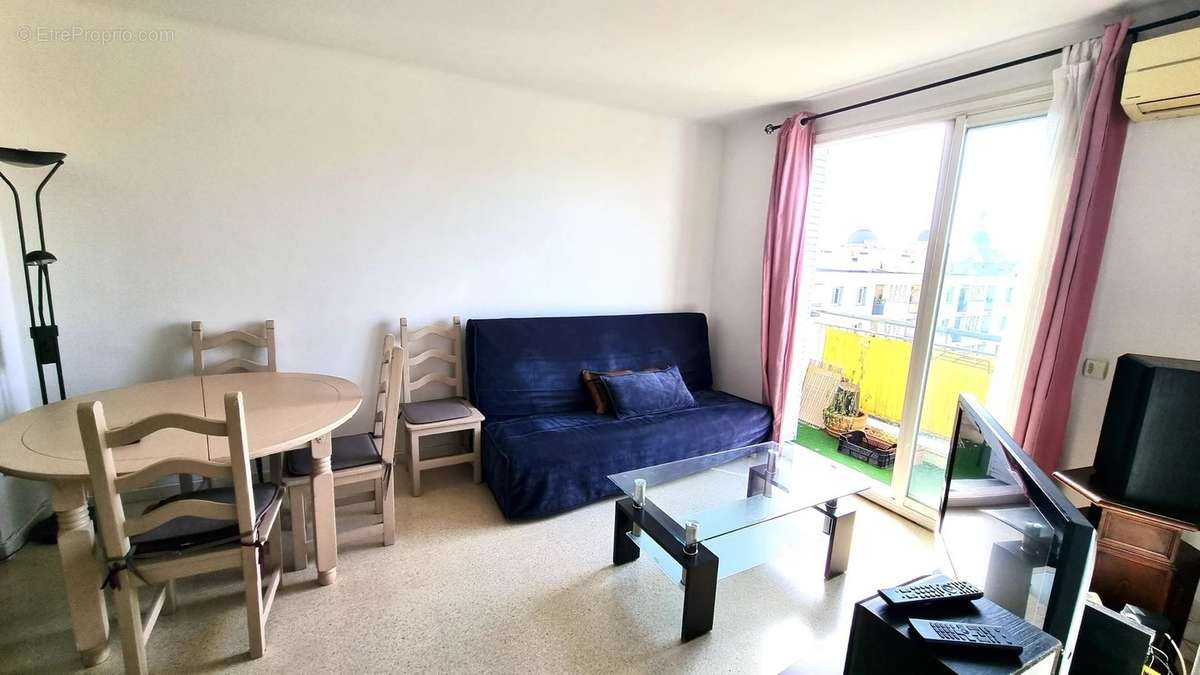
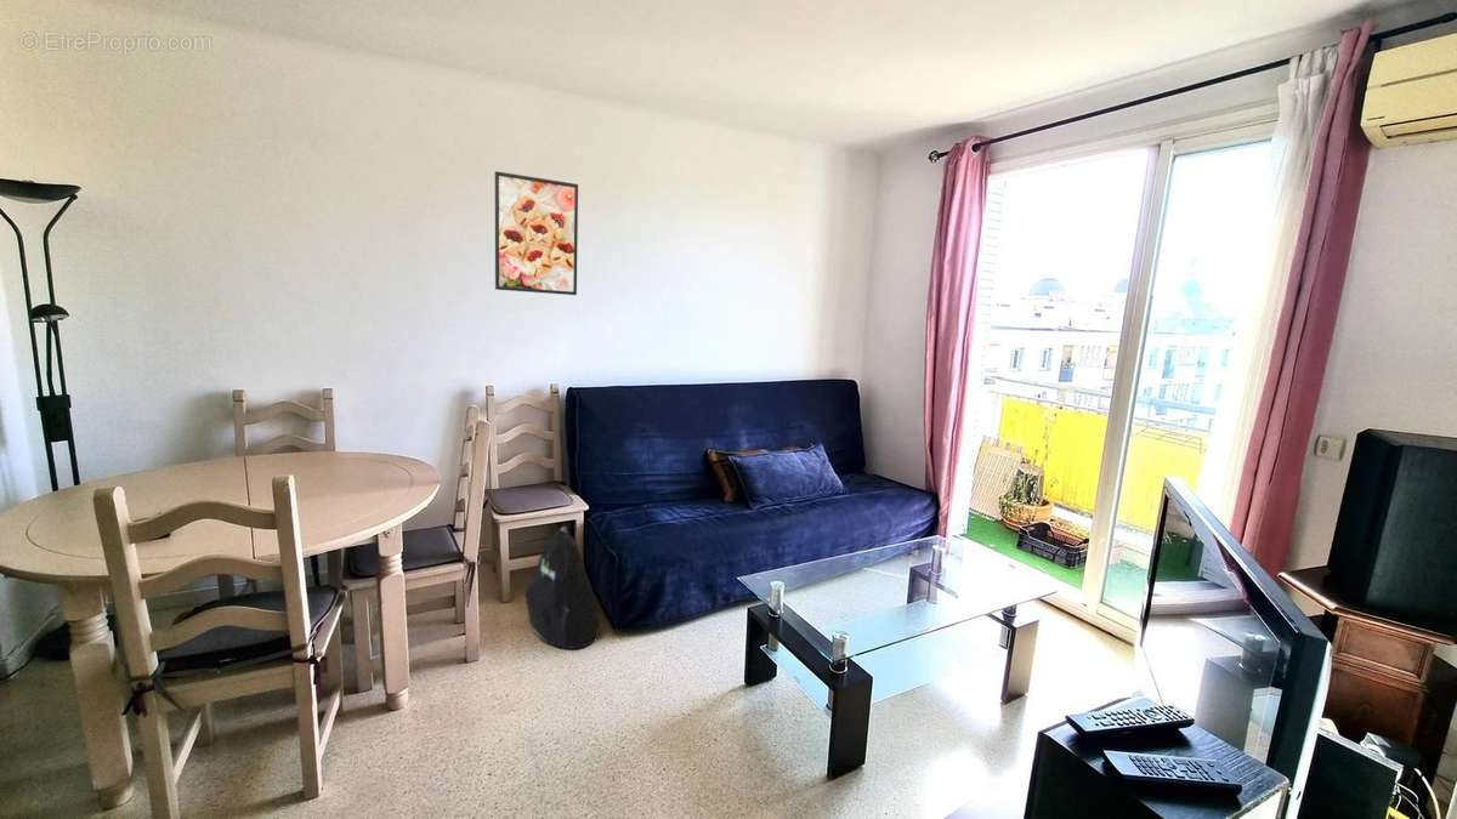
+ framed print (537, 235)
+ backpack (561, 574)
